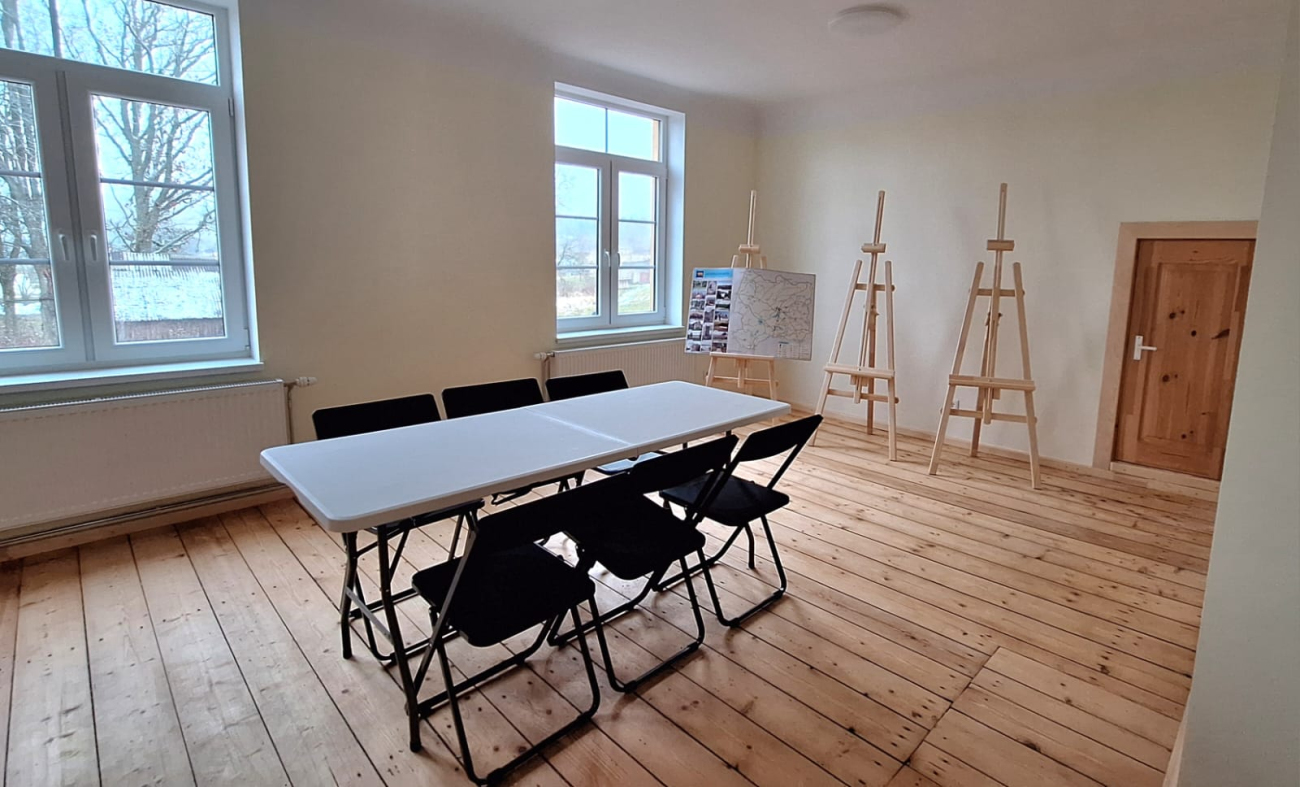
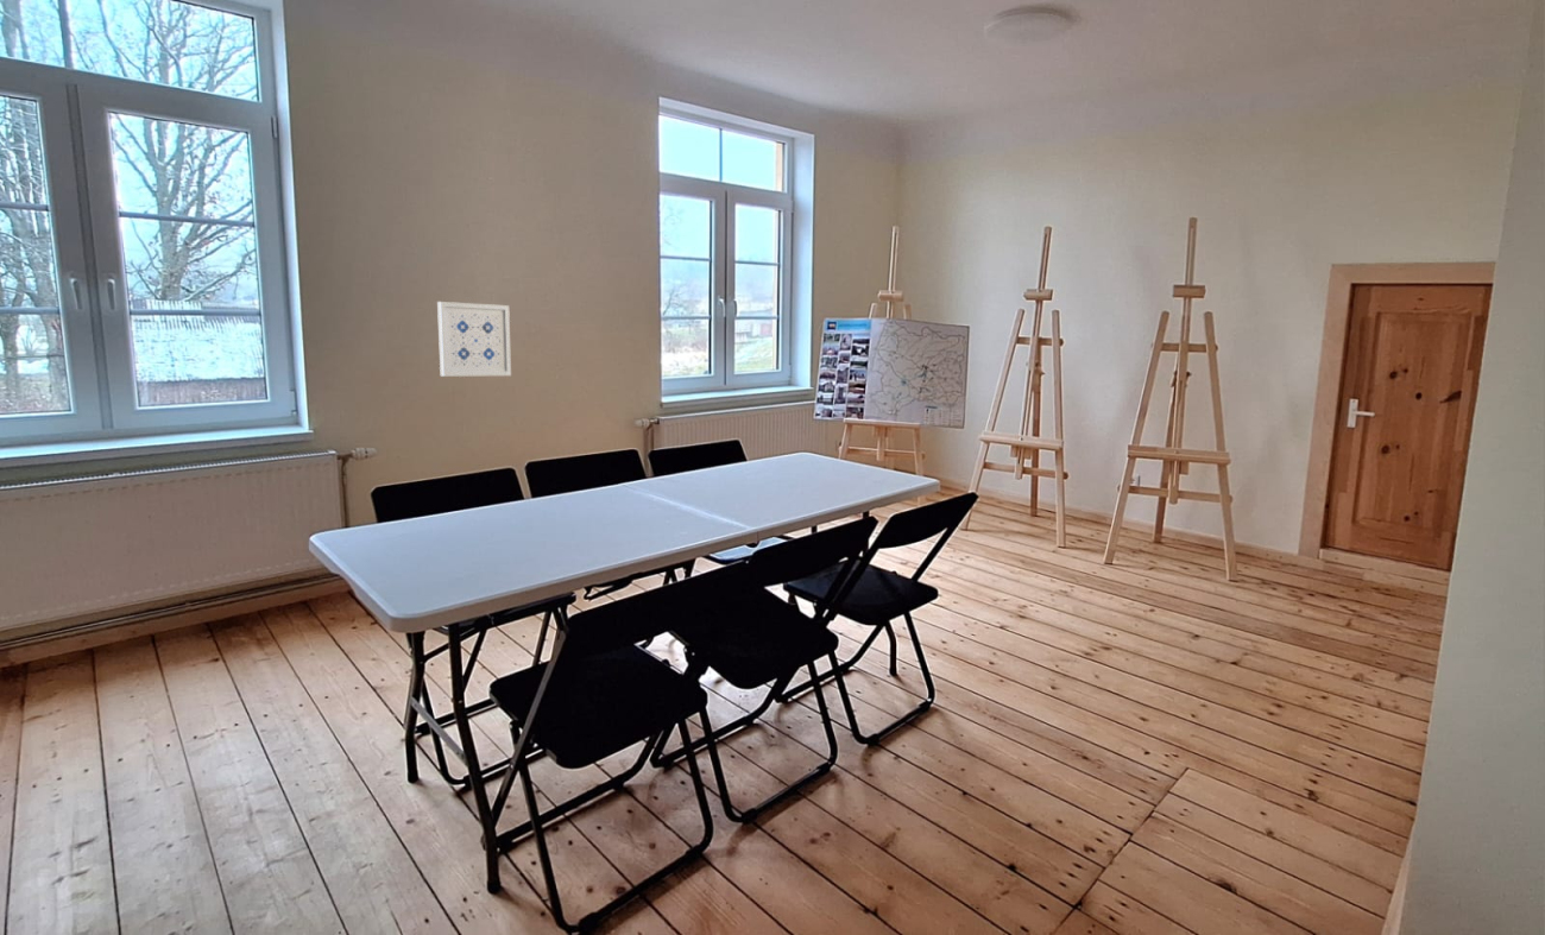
+ wall art (475, 340)
